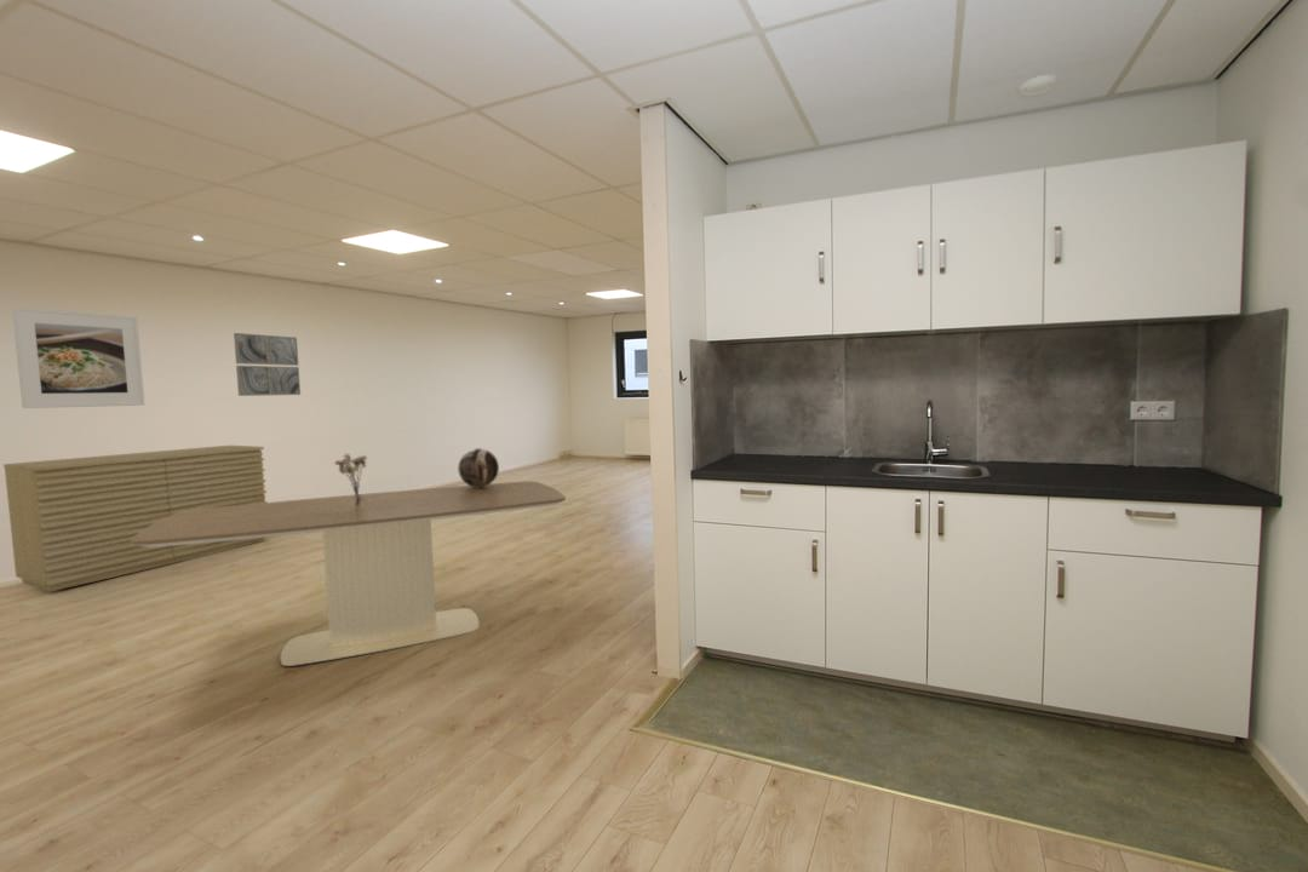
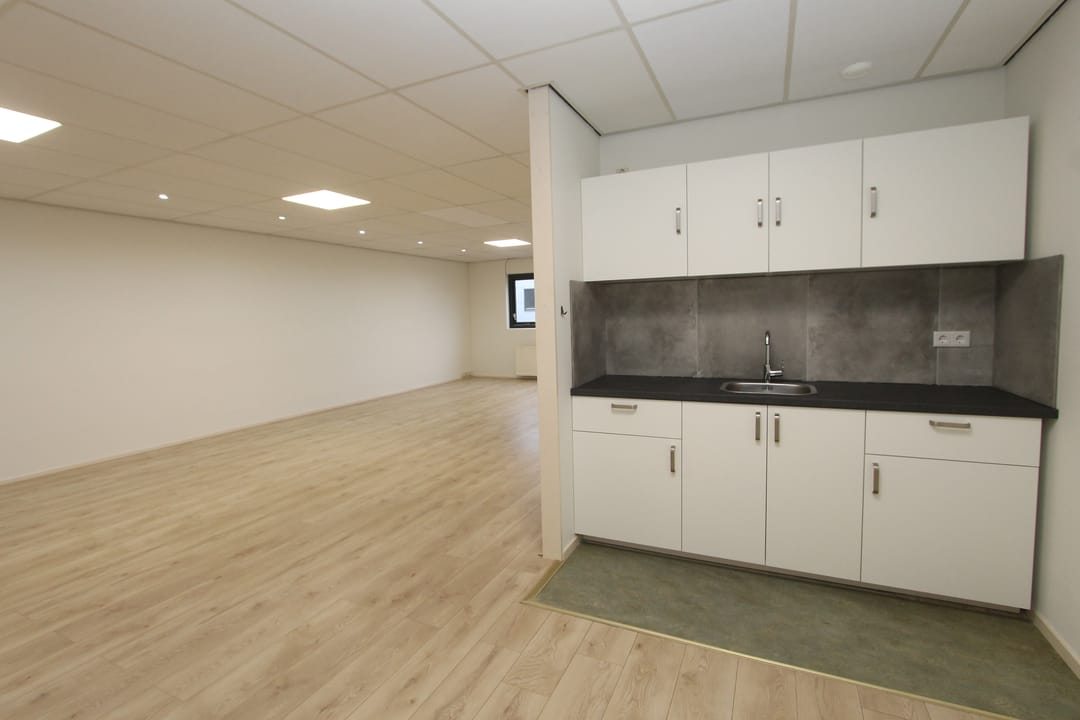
- sideboard (153, 507)
- decorative bowl (478, 467)
- wall art (268, 366)
- bouquet (352, 480)
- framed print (82, 360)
- dining table (382, 569)
